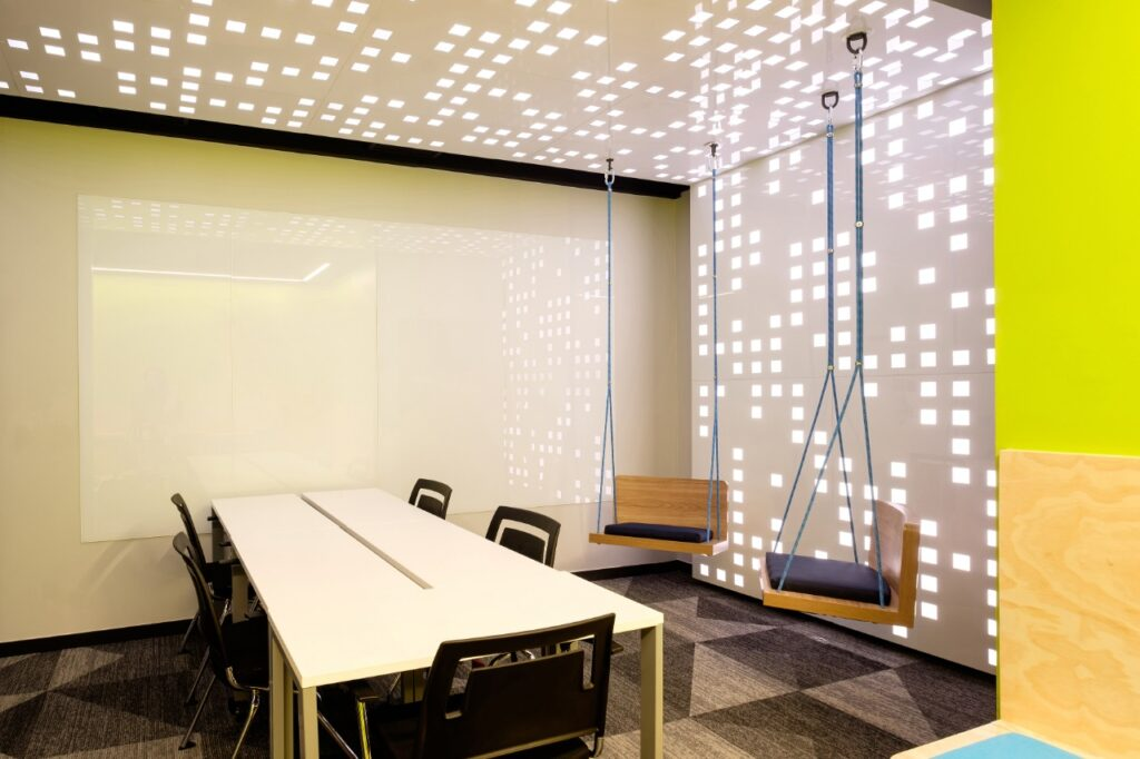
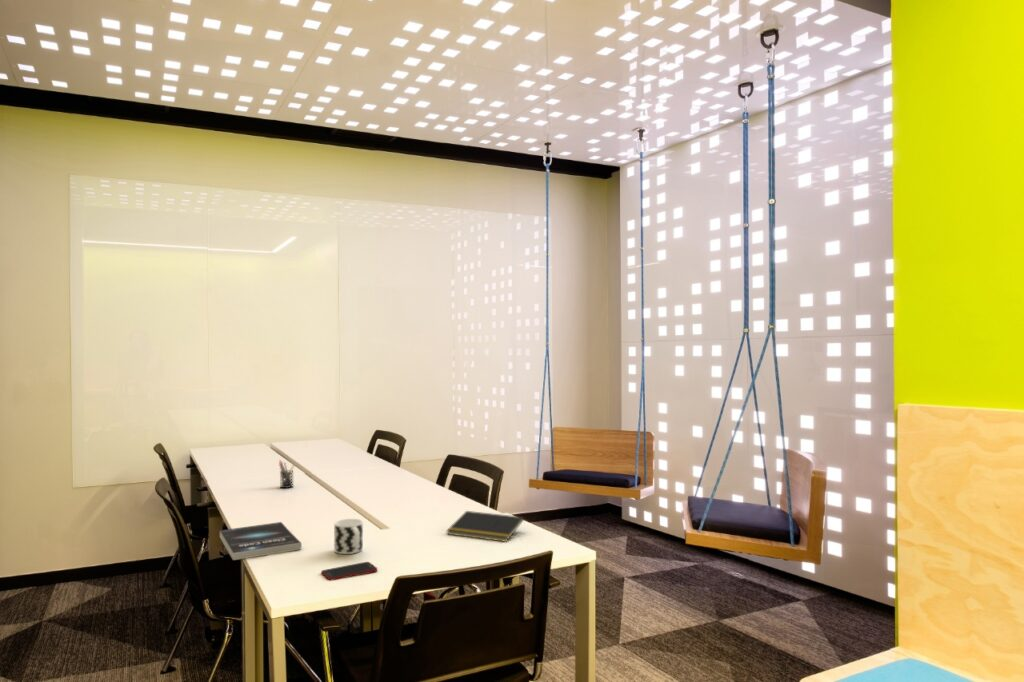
+ pen holder (285, 473)
+ cup (350, 537)
+ book (259, 539)
+ notepad (485, 525)
+ cell phone (349, 571)
